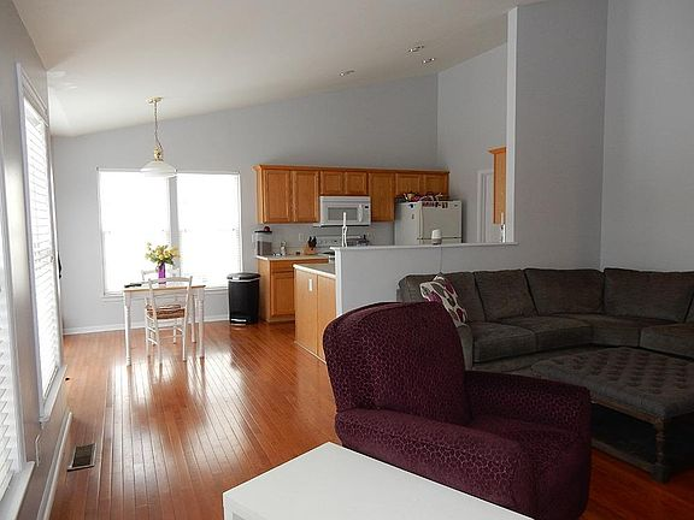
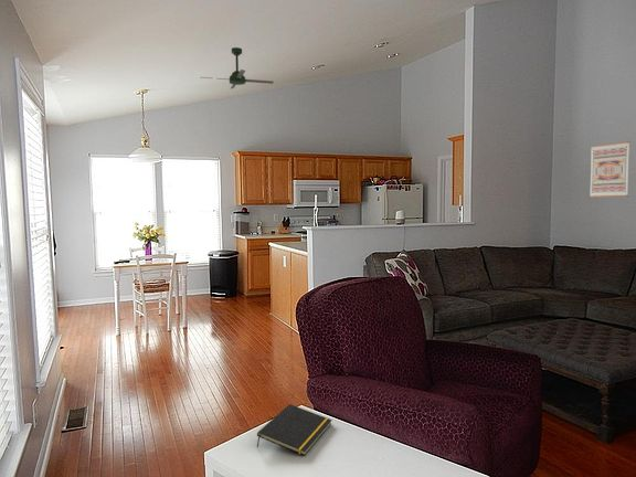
+ notepad (296, 427)
+ ceiling fan (236, 65)
+ wall art (608, 170)
